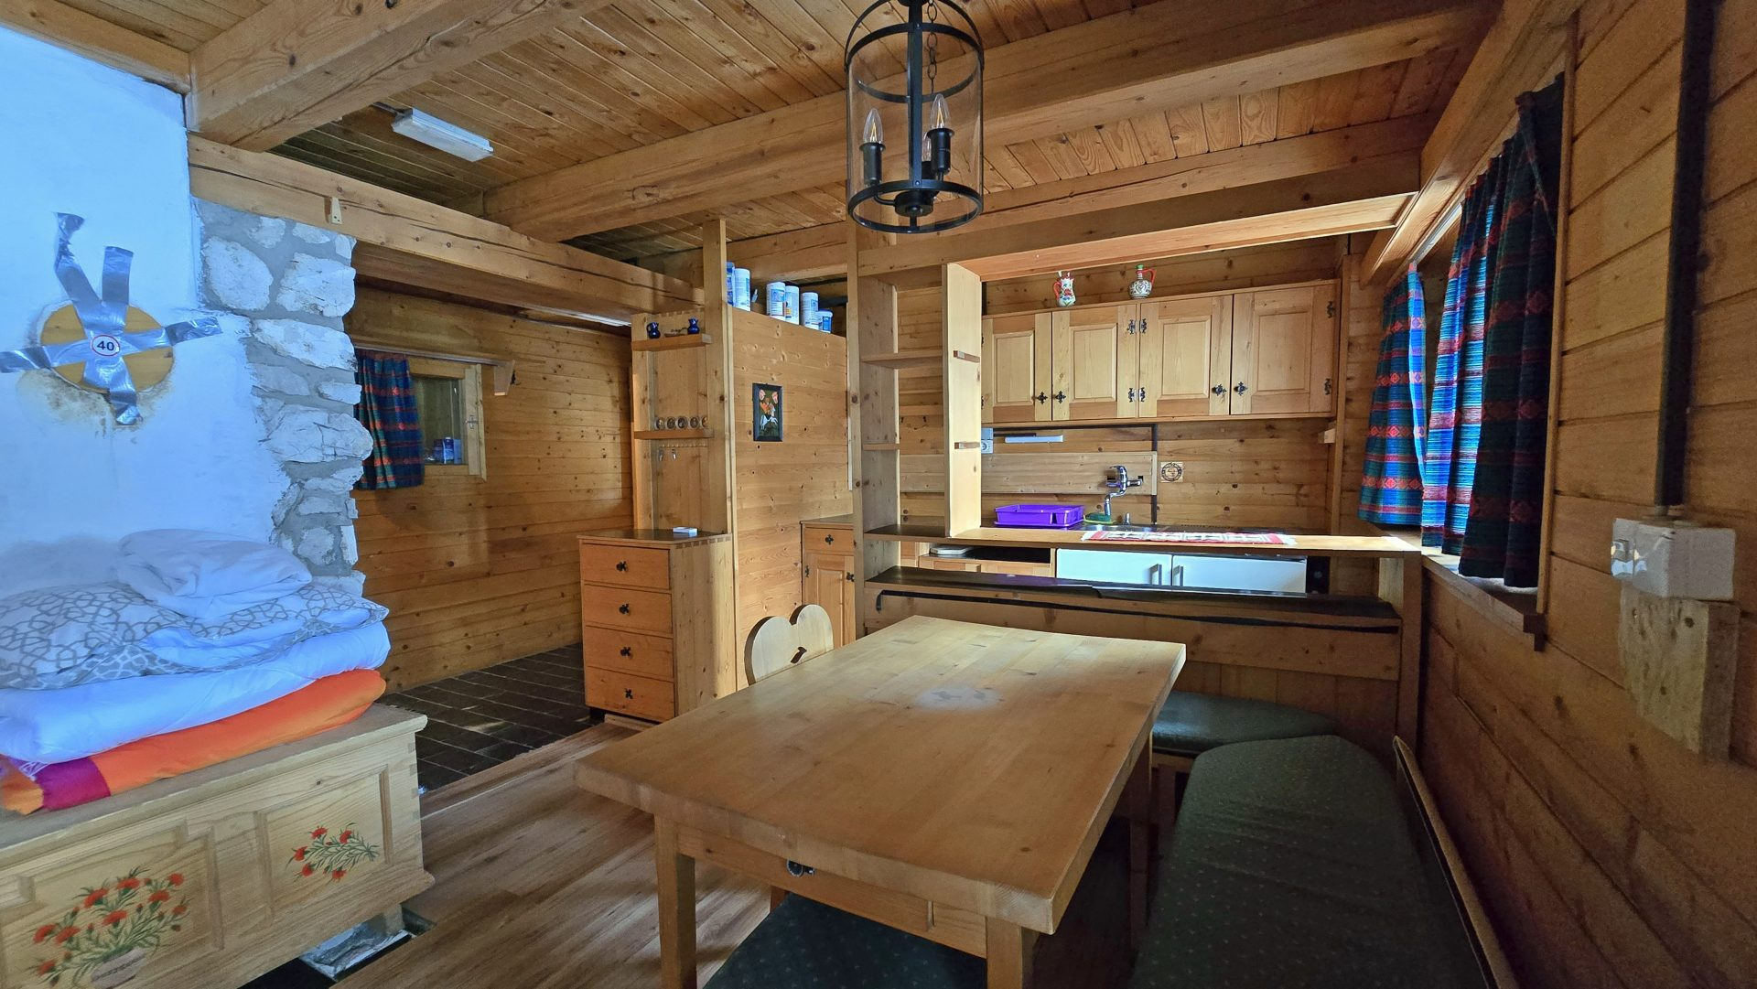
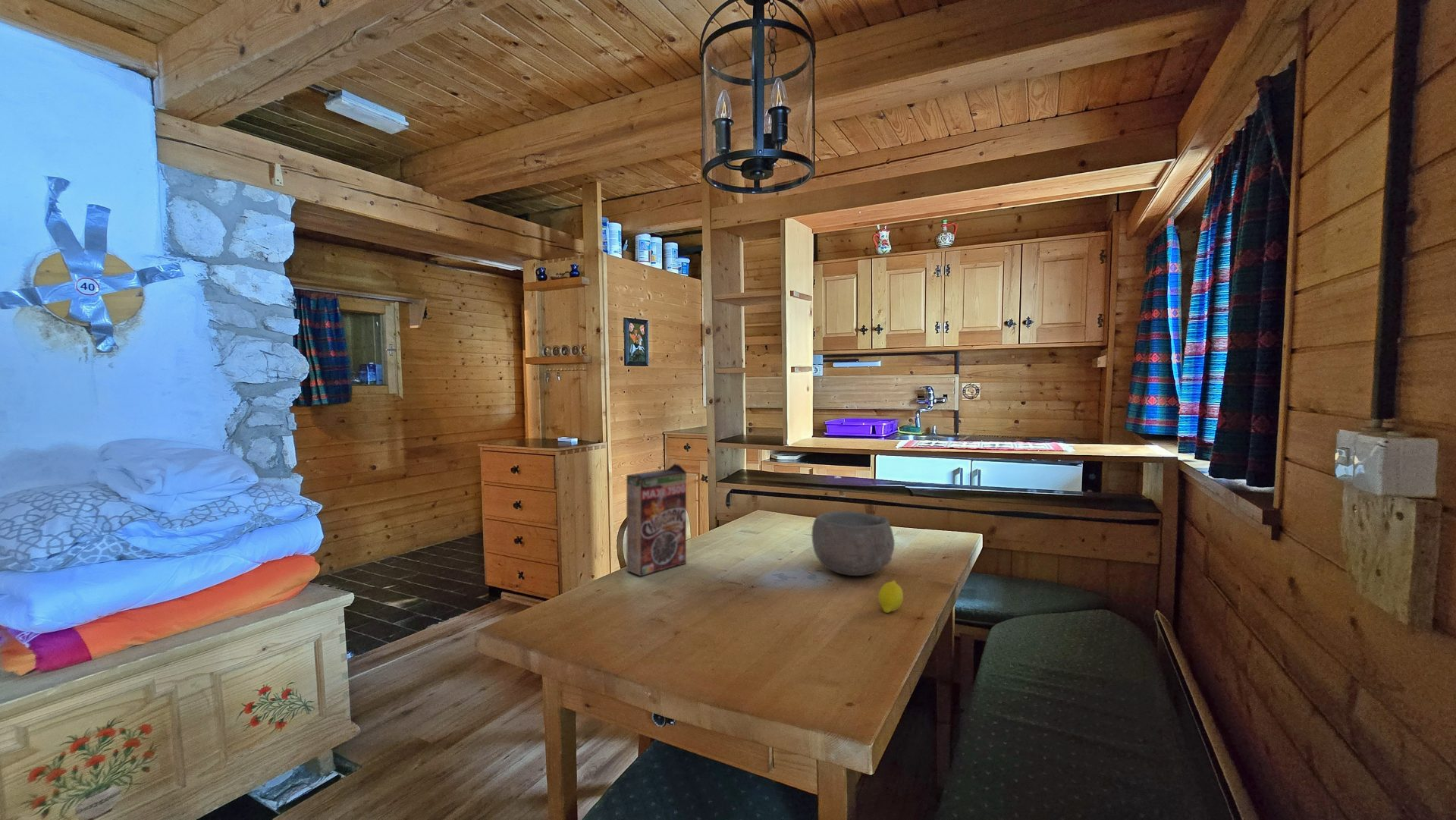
+ fruit (890, 596)
+ bowl (852, 543)
+ cereal box (656, 516)
